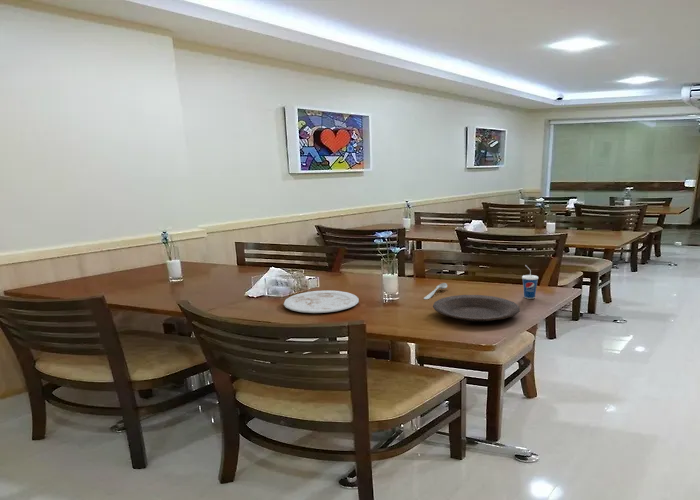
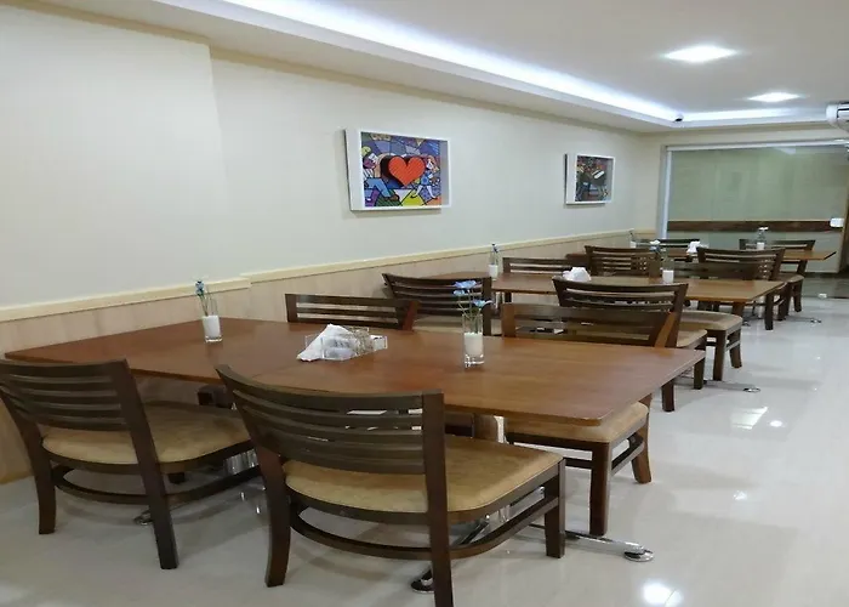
- cup (530, 281)
- spoon (435, 290)
- plate (321, 302)
- plate (475, 310)
